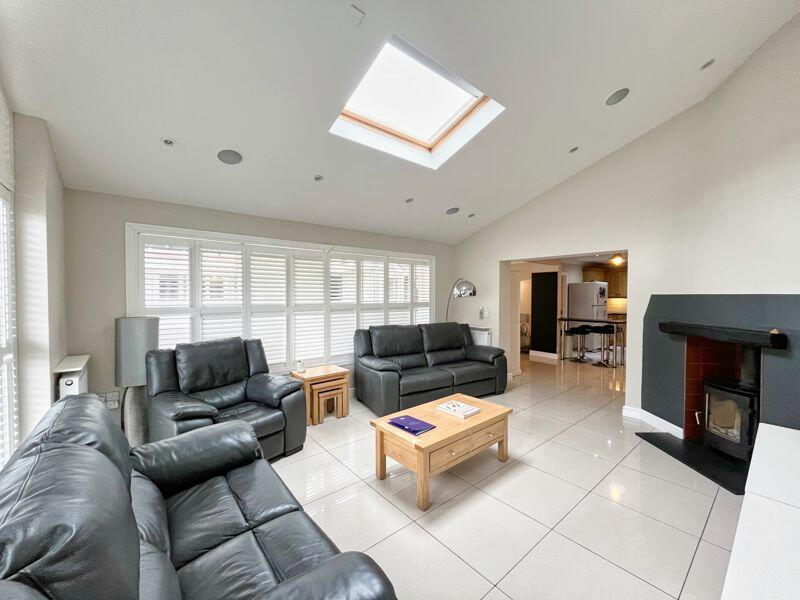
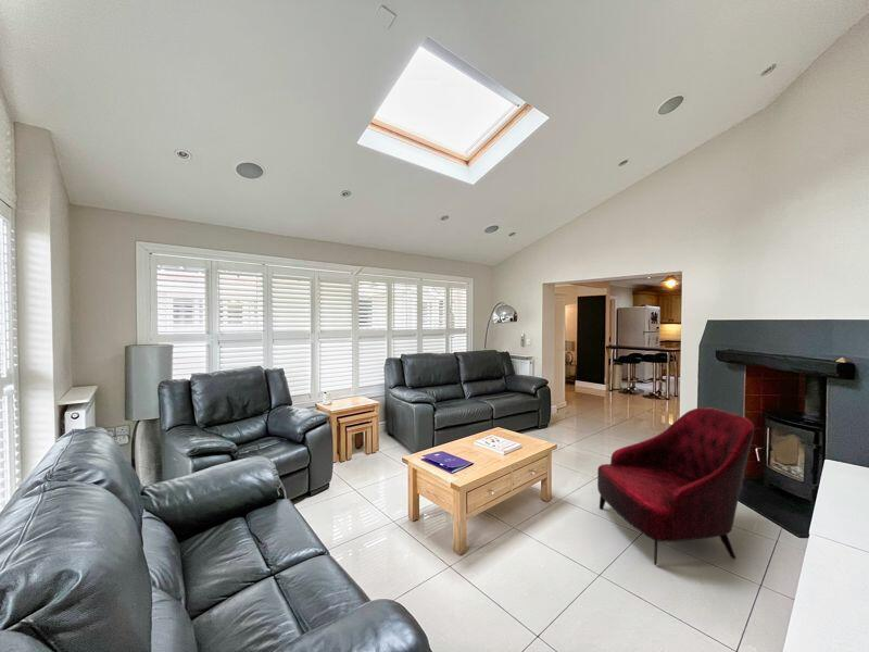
+ armchair (672, 472)
